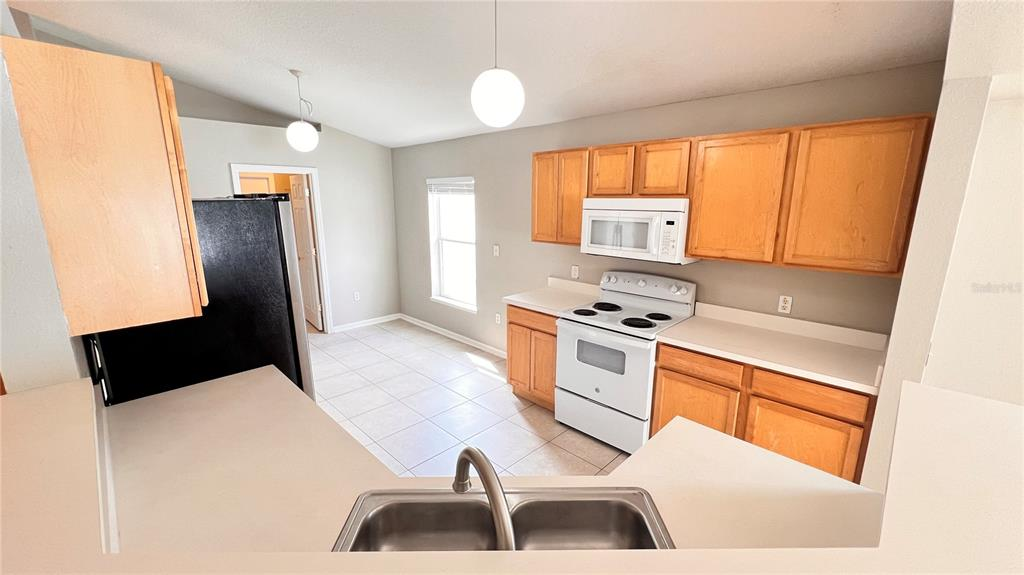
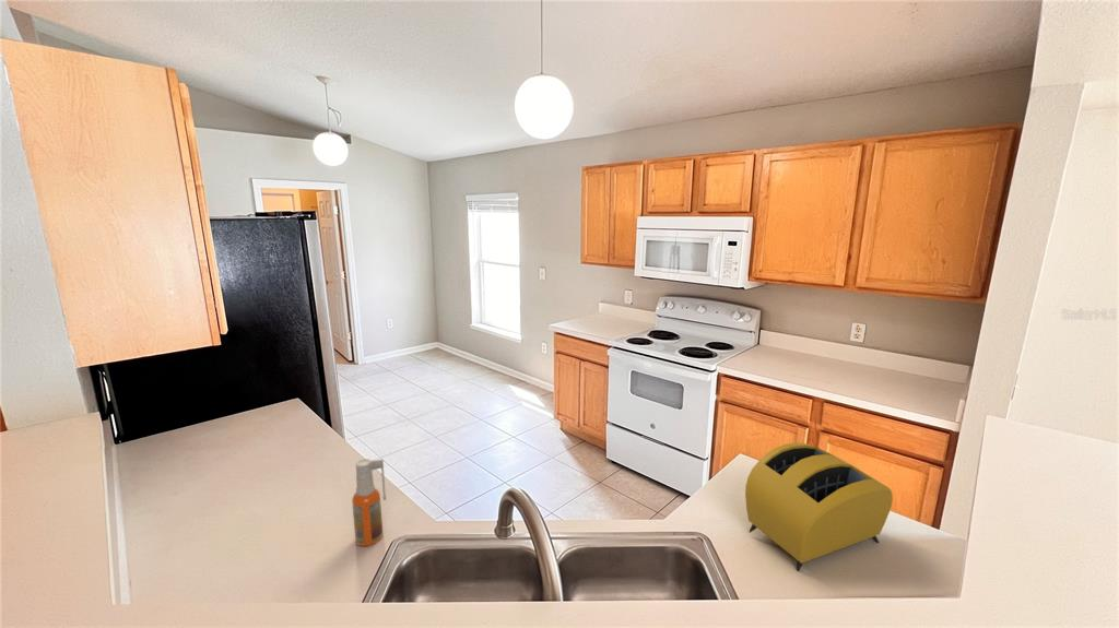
+ toaster (817, 499)
+ spray bottle (369, 499)
